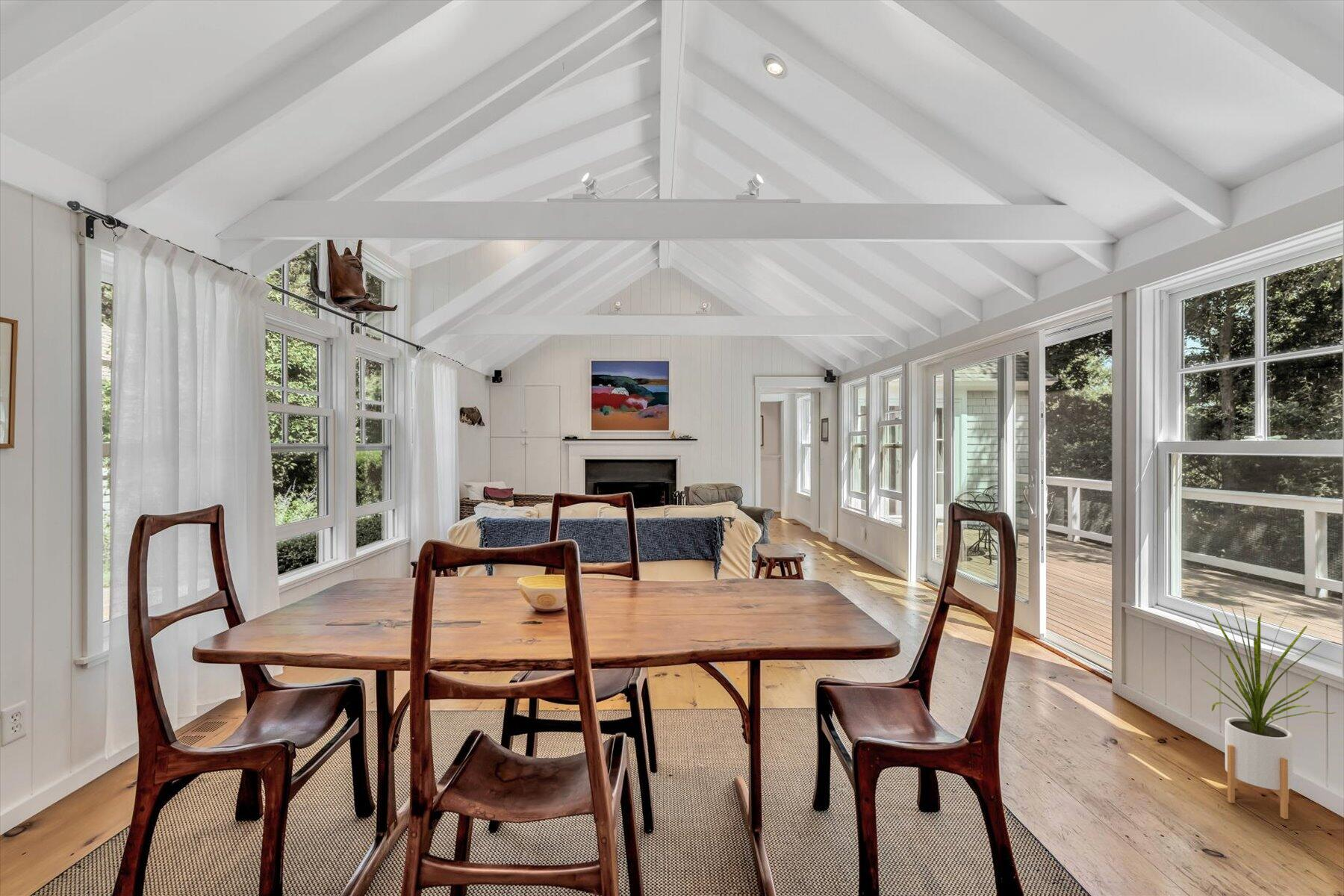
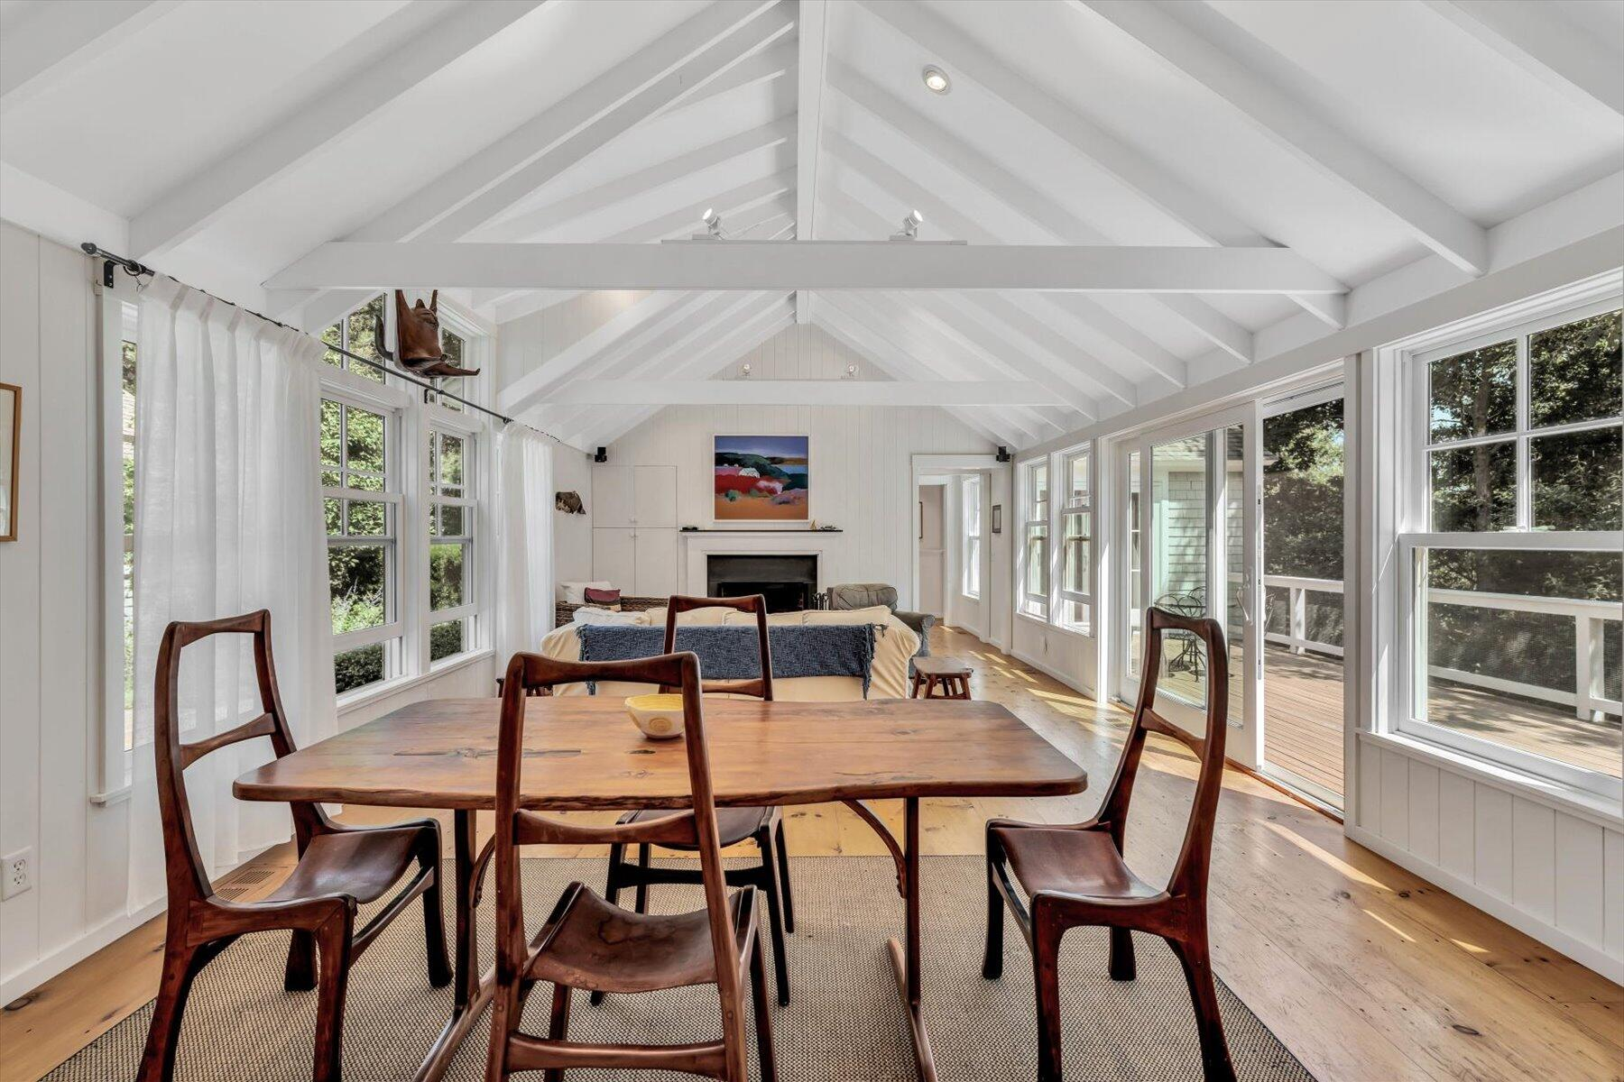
- house plant (1262, 705)
